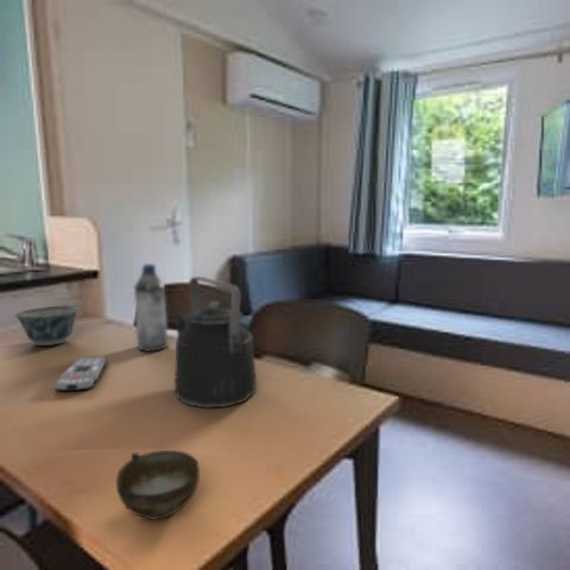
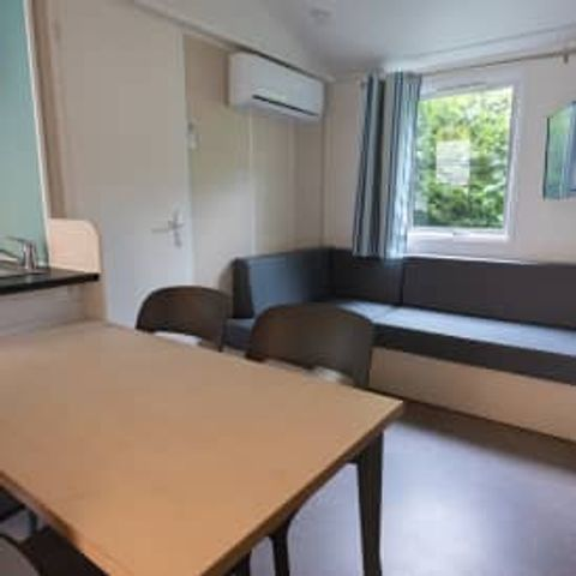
- remote control (83, 372)
- kettle (204, 332)
- water bottle (150, 306)
- bowl (50, 325)
- cup (154, 484)
